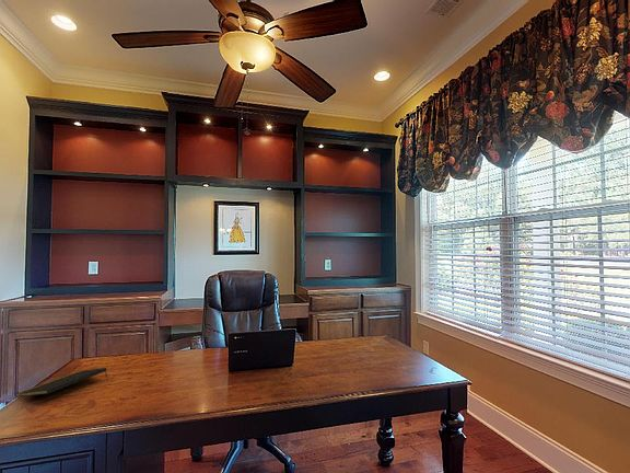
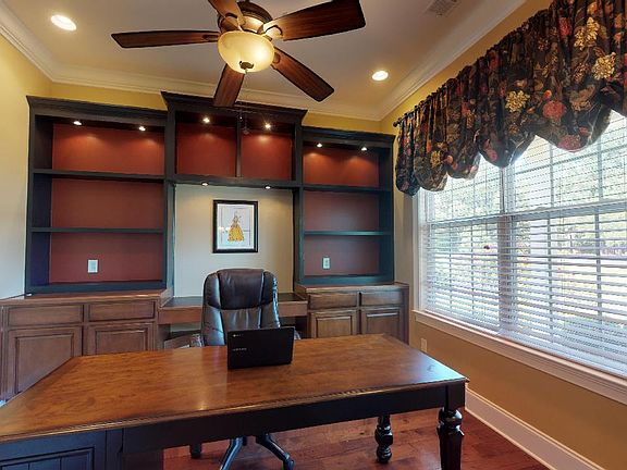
- notepad (63, 381)
